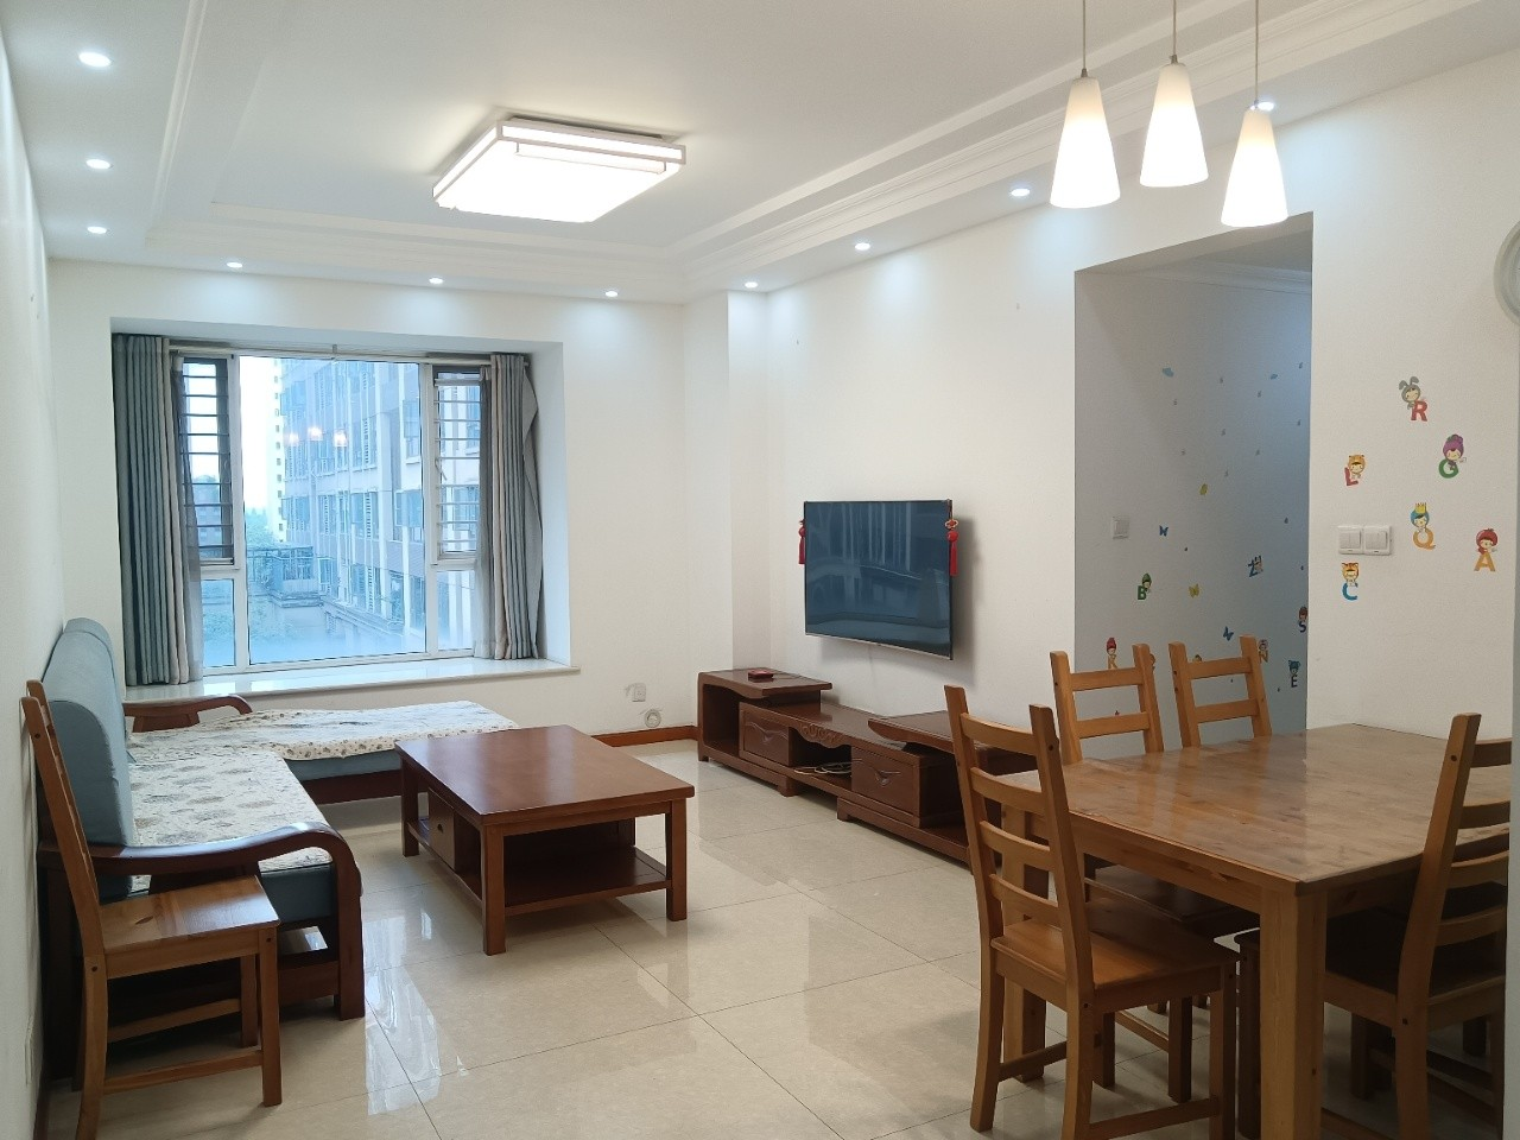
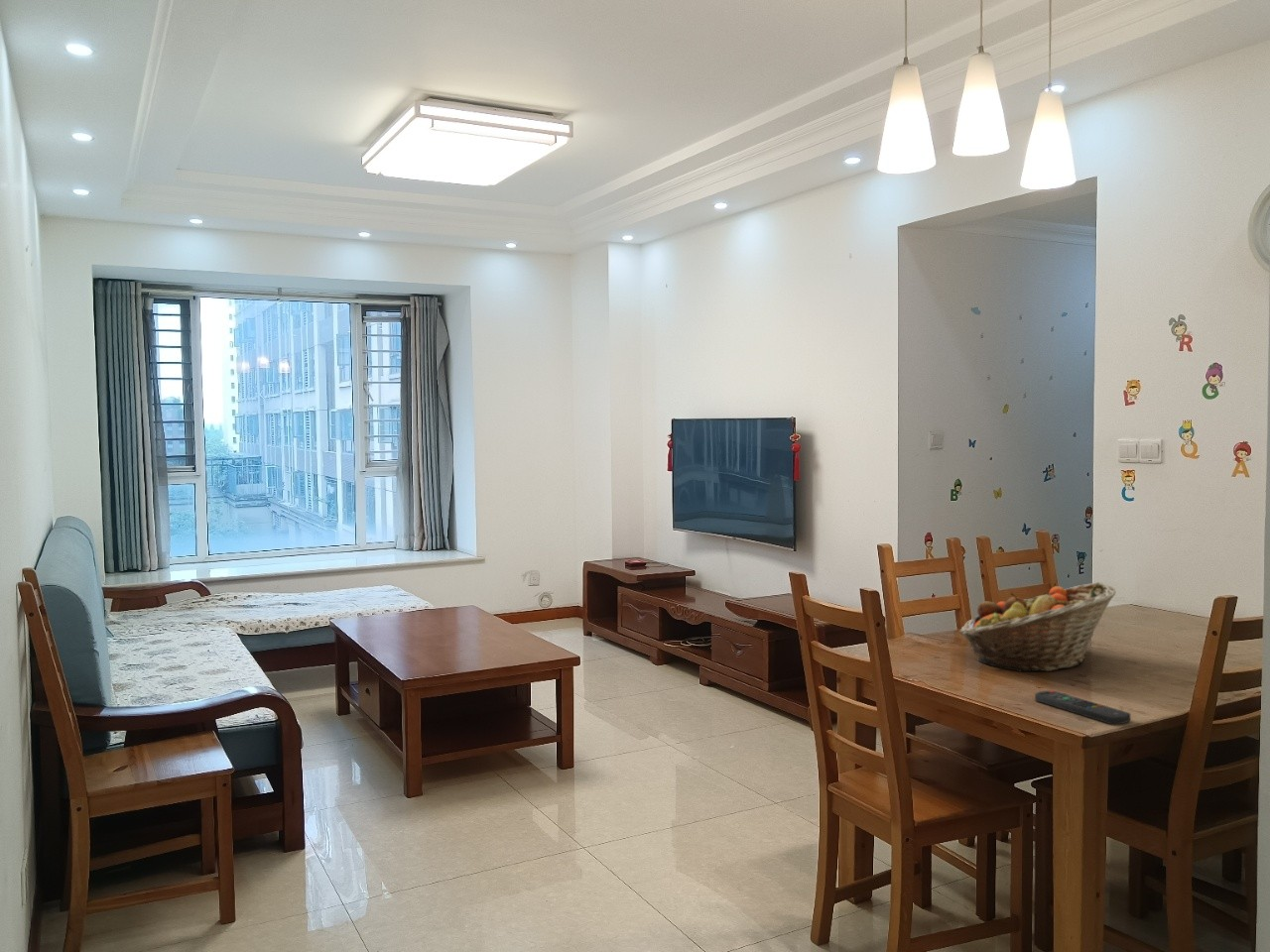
+ fruit basket (1036, 622)
+ remote control (1080, 706)
